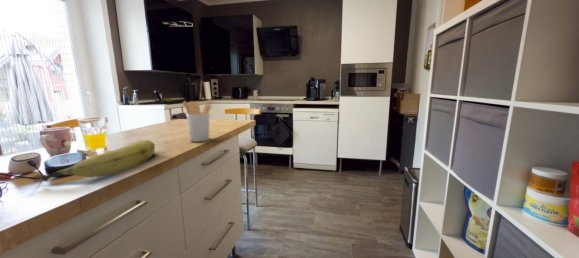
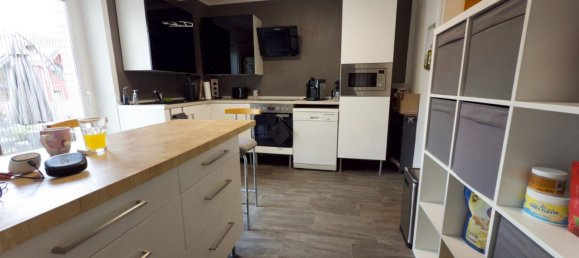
- fruit (115, 154)
- utensil holder (196, 119)
